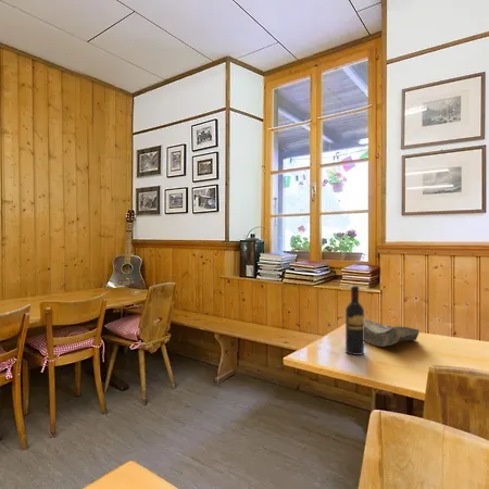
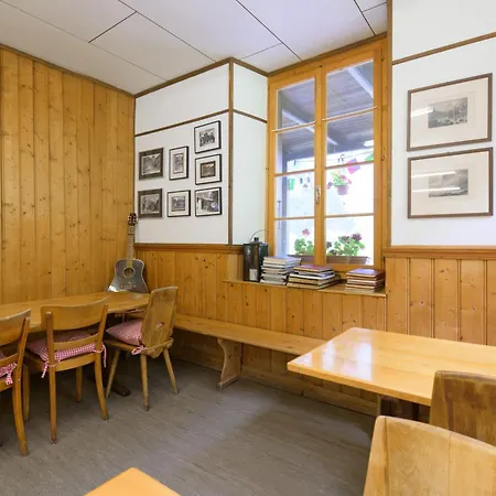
- decorative bowl (390, 329)
- wine bottle (354, 318)
